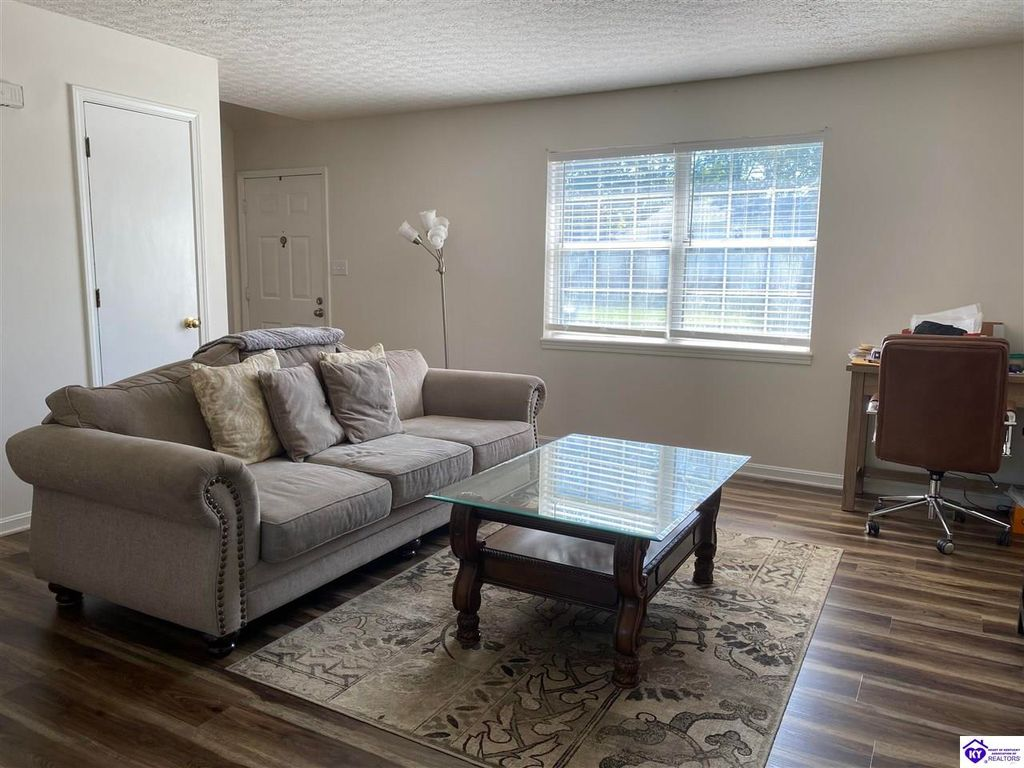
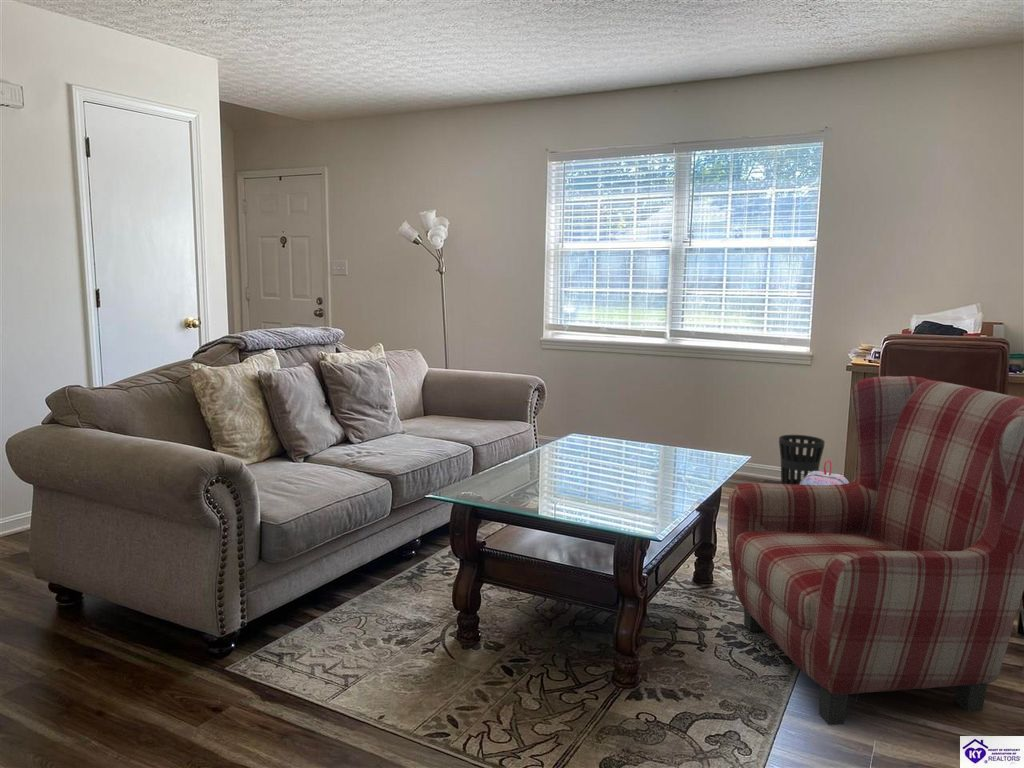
+ wastebasket (799, 463)
+ armchair (874, 531)
+ backpack (826, 484)
